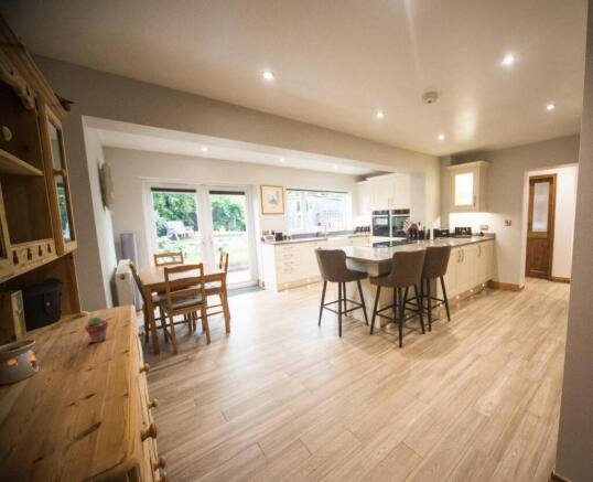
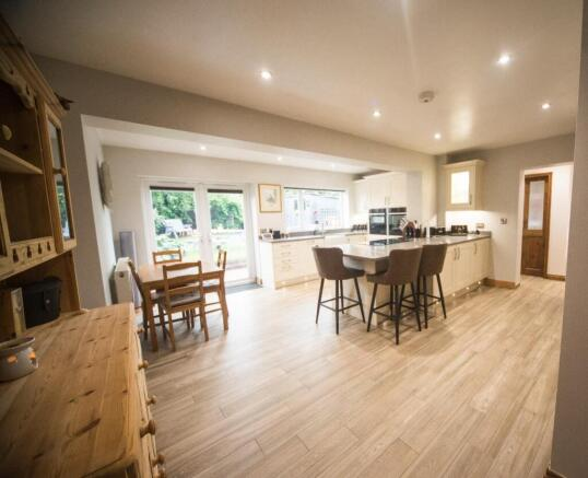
- potted succulent (97, 328)
